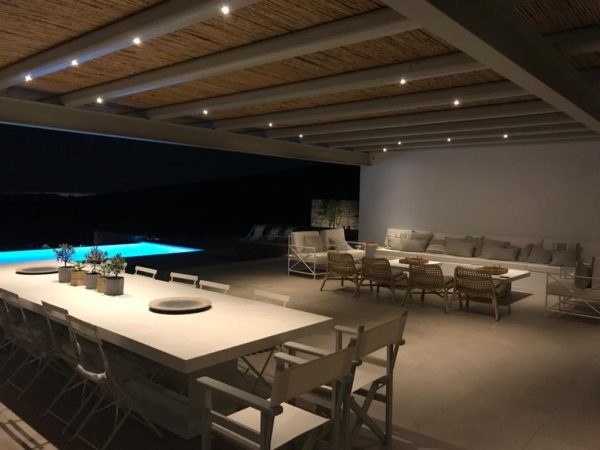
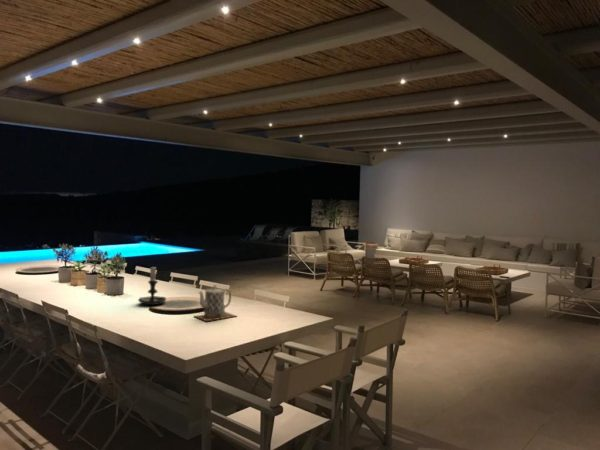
+ teapot (215, 300)
+ candle holder (152, 283)
